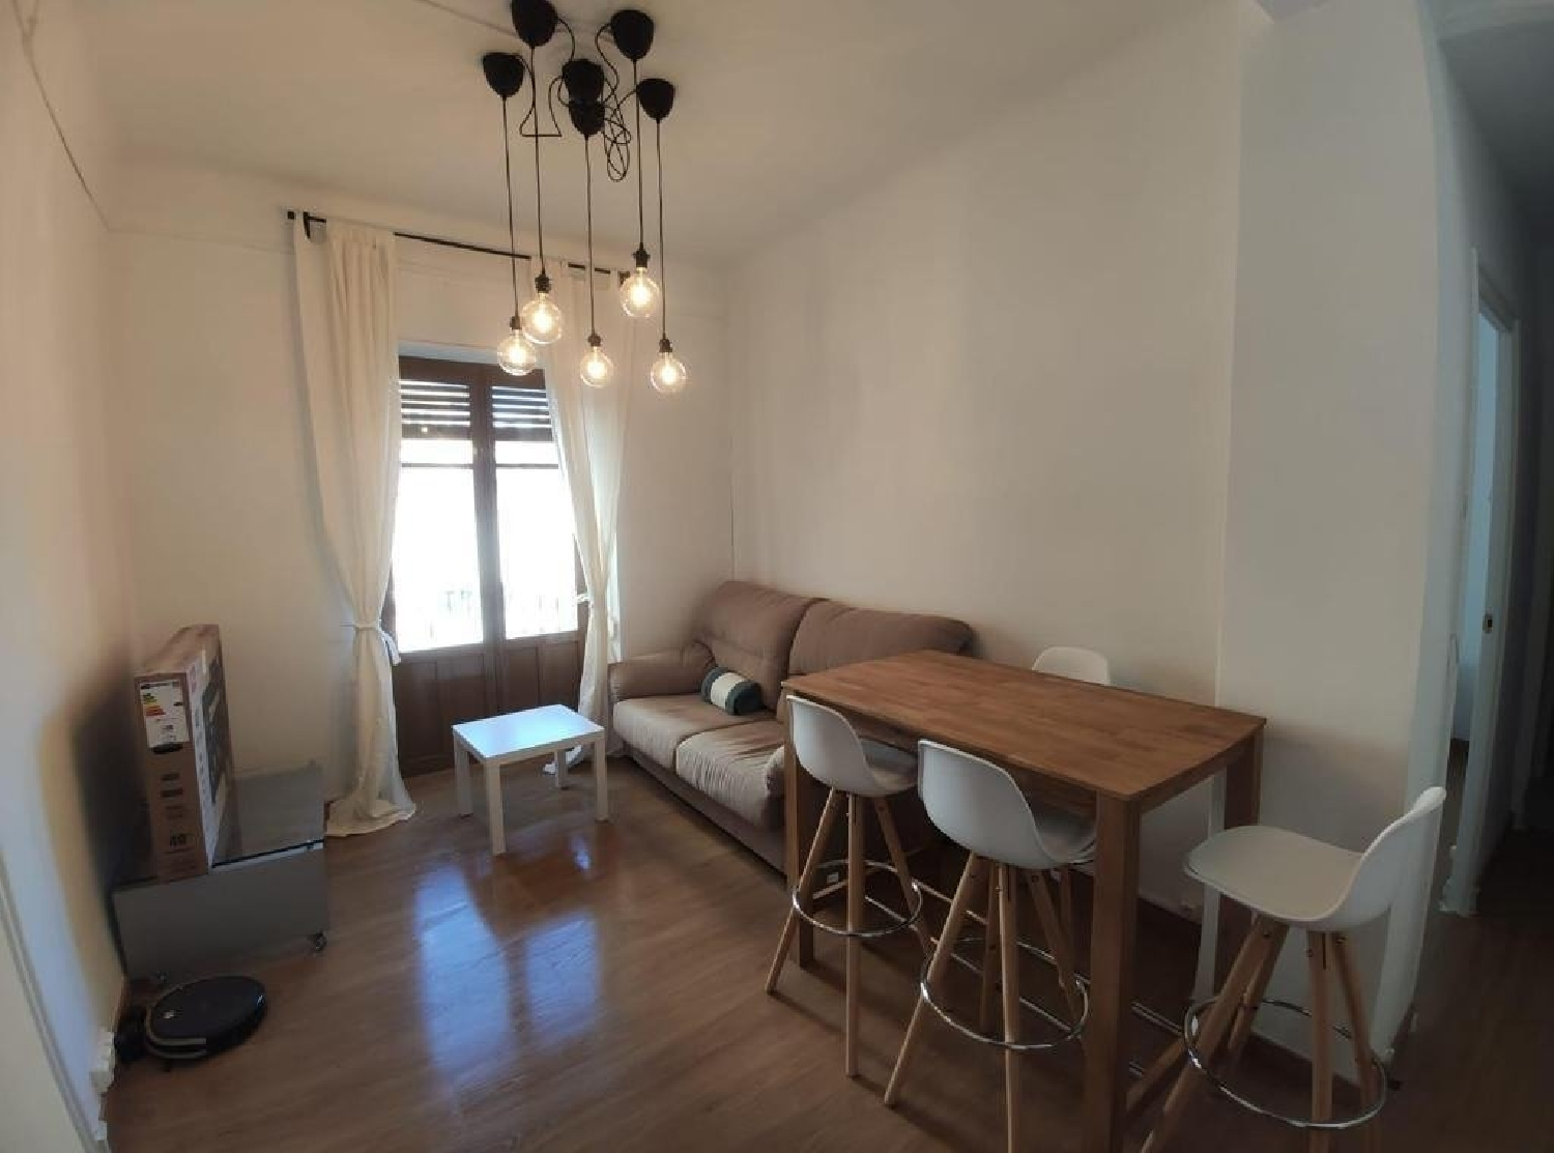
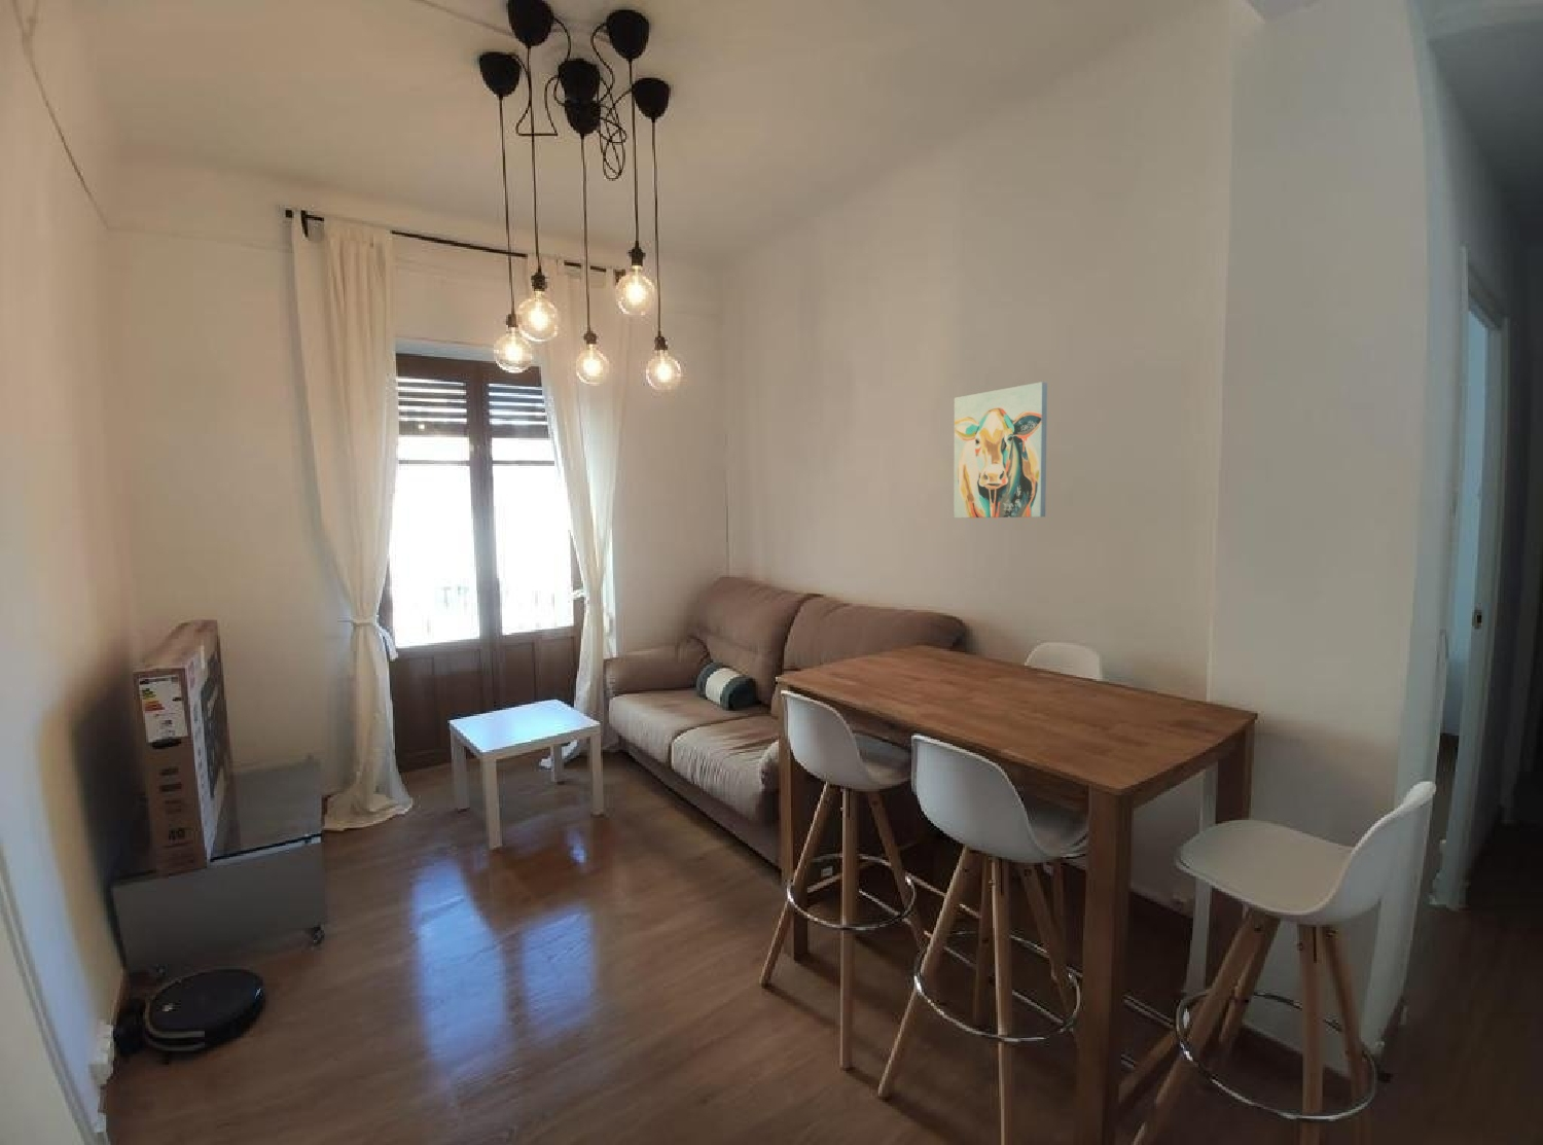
+ wall art (998, 453)
